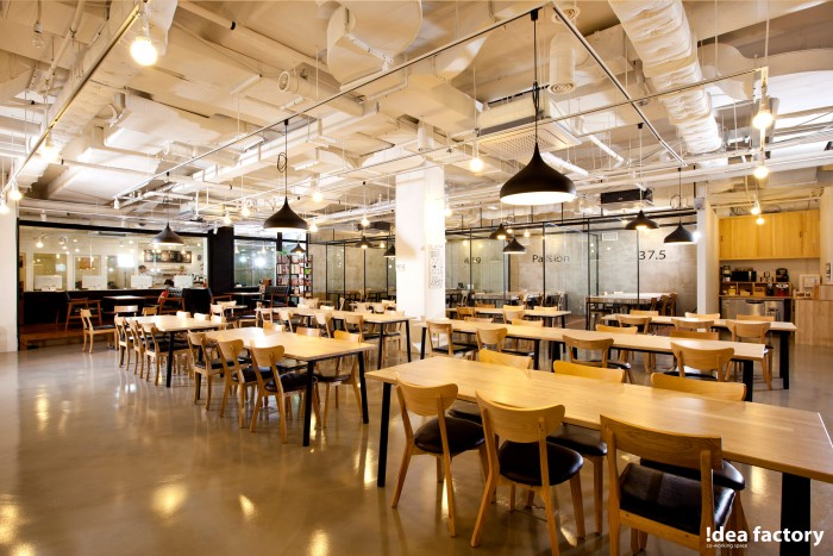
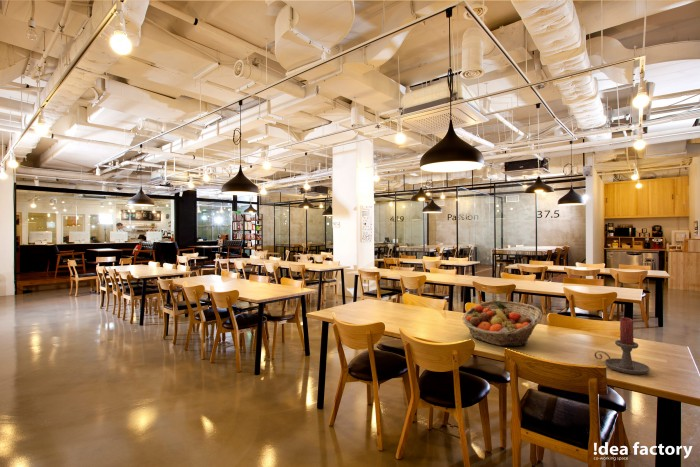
+ fruit basket (500, 321)
+ candle holder (620, 342)
